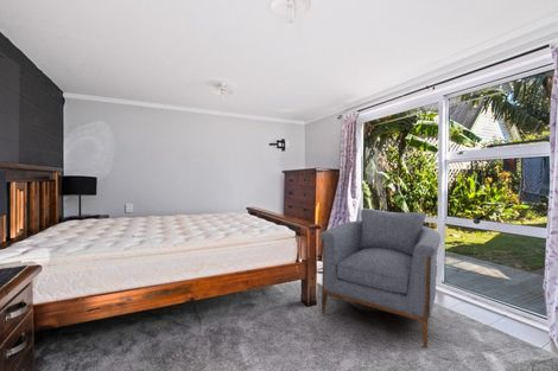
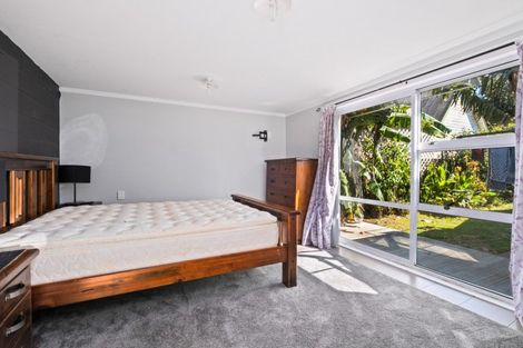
- armchair (383, 260)
